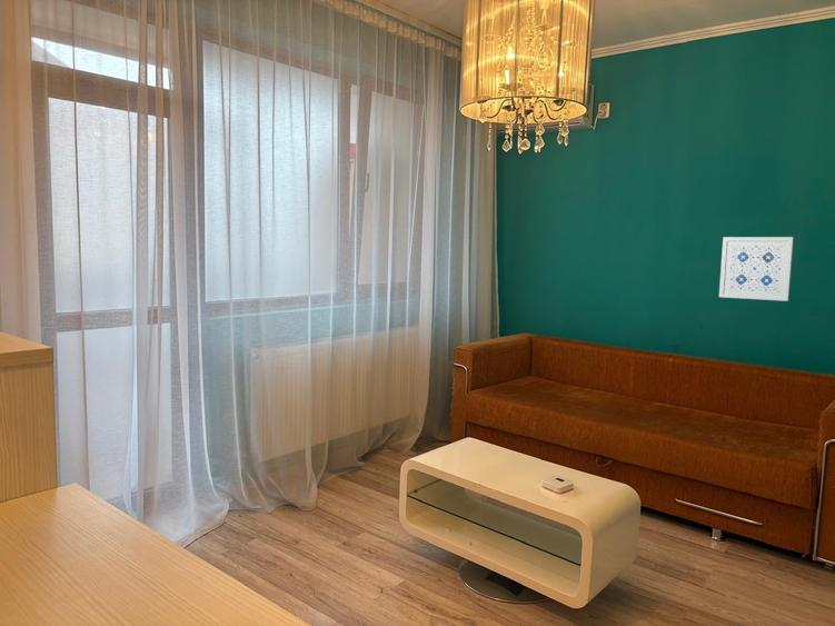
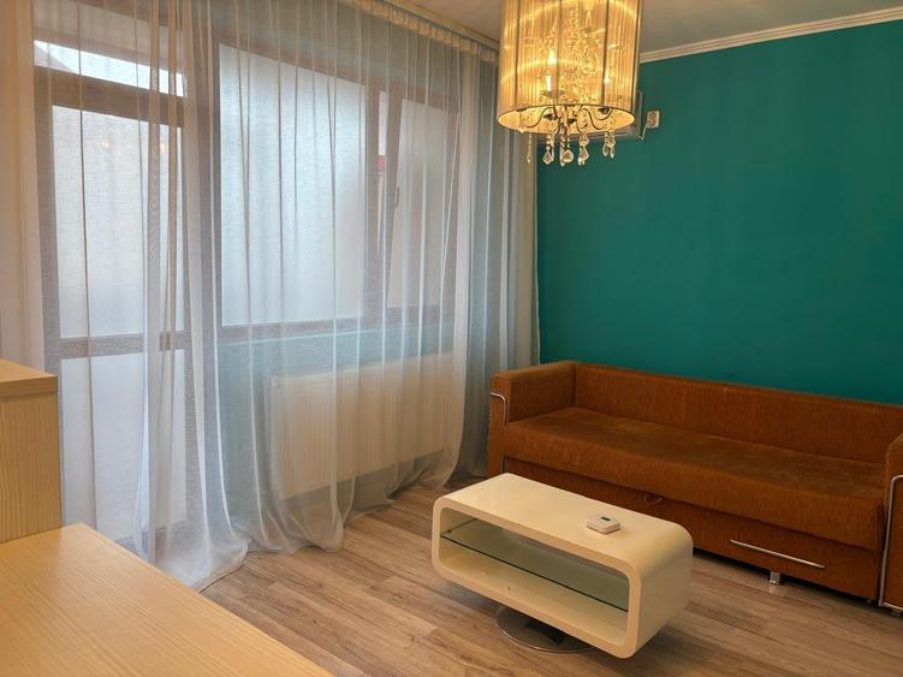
- wall art (755, 268)
